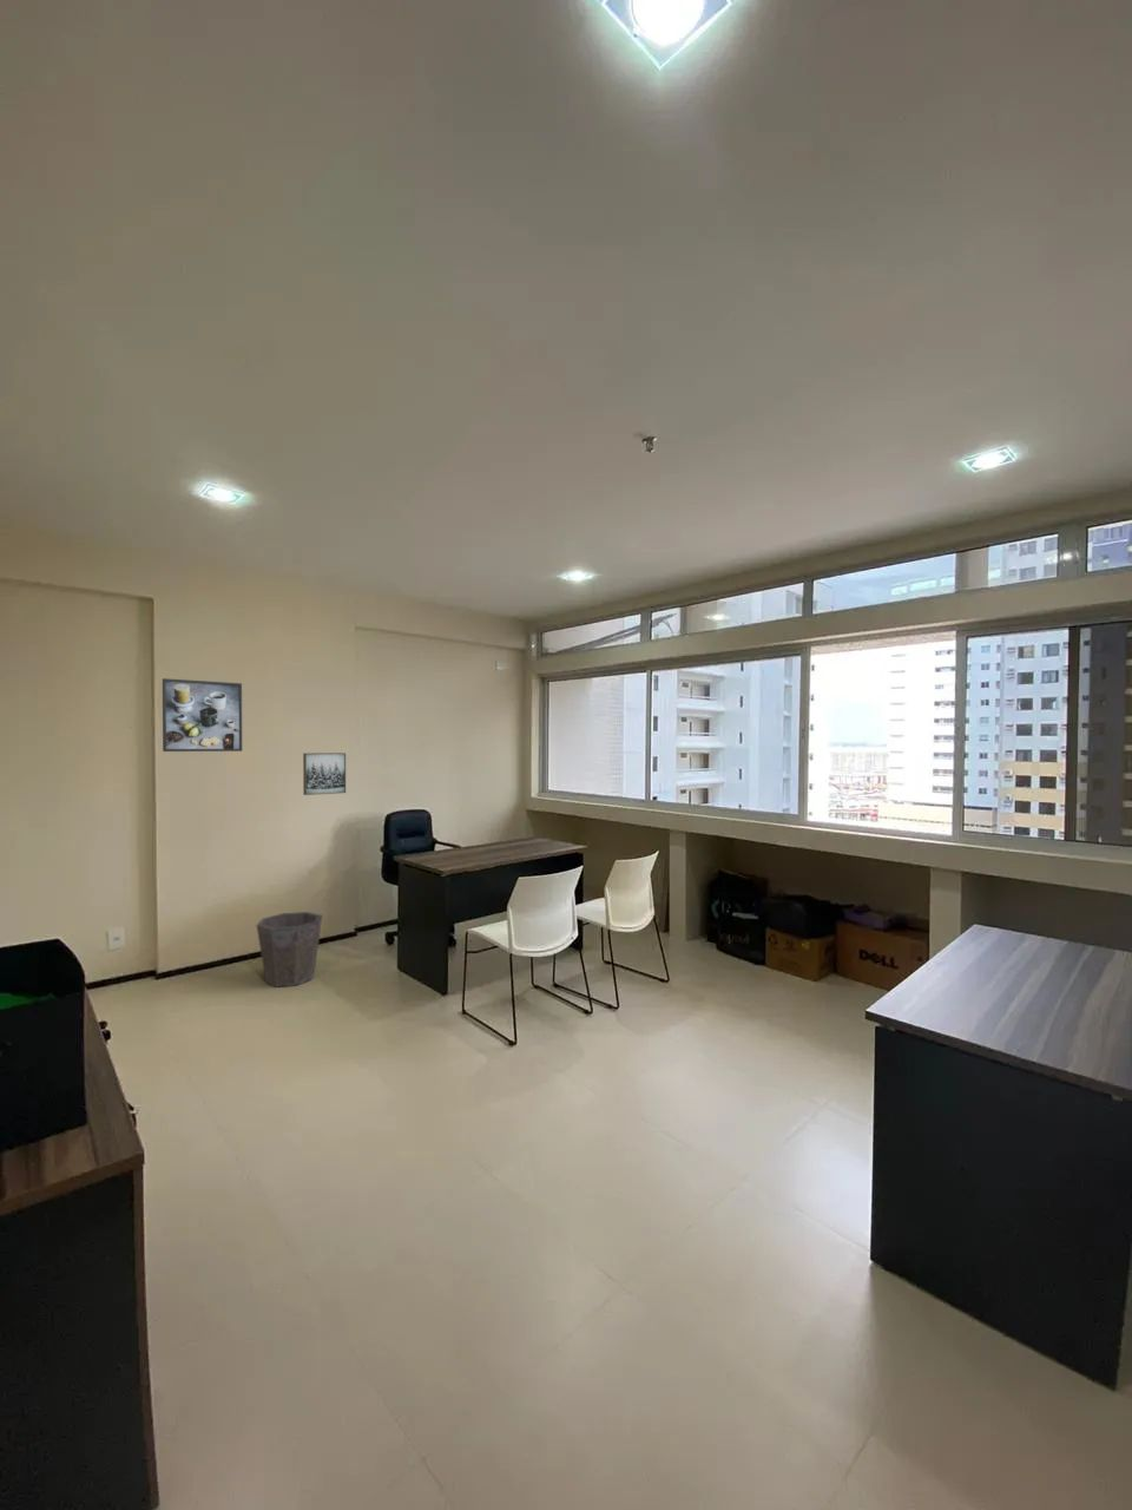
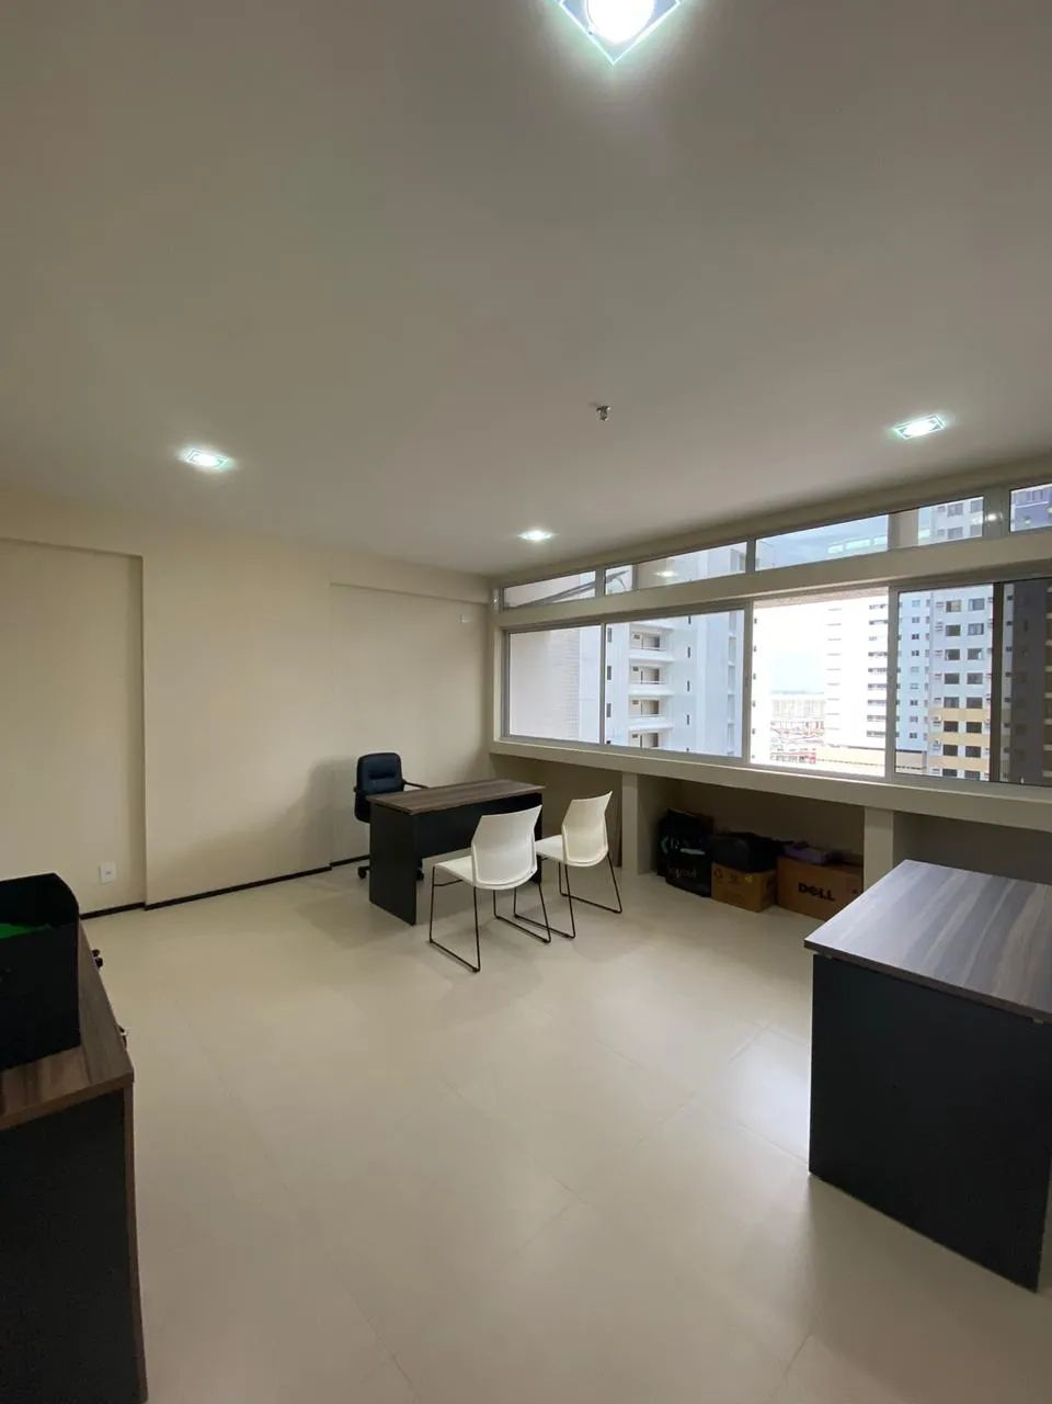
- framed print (203, 716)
- wall art (325, 773)
- waste bin (290, 949)
